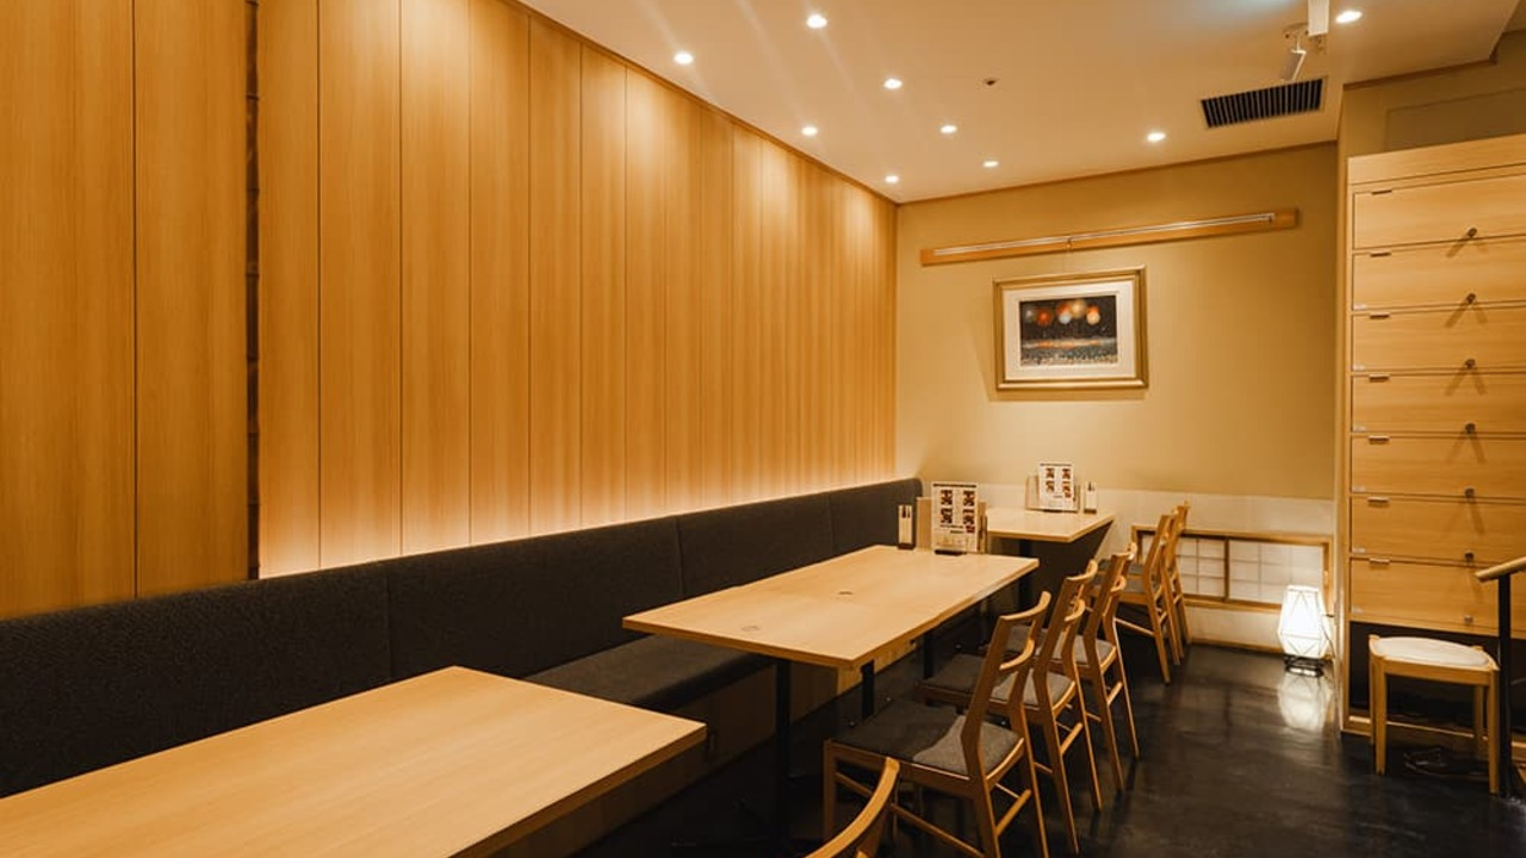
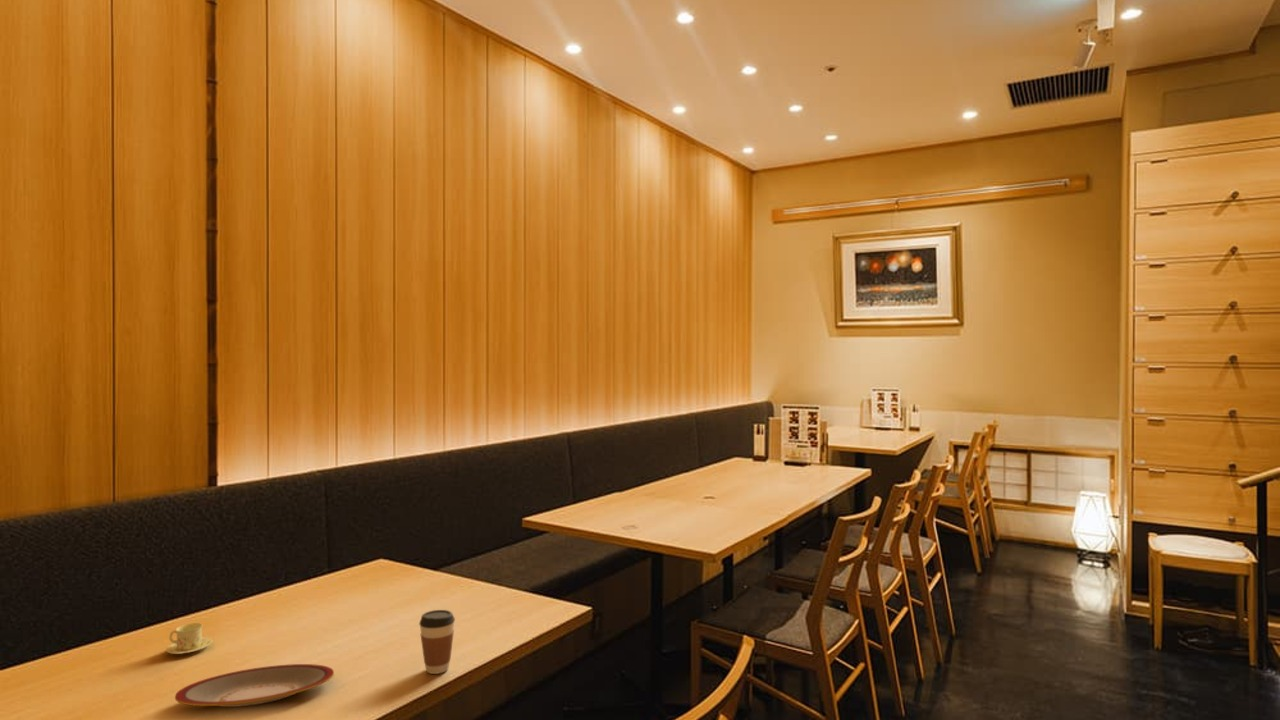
+ plate (257, 689)
+ chinaware (189, 638)
+ coffee cup (437, 641)
